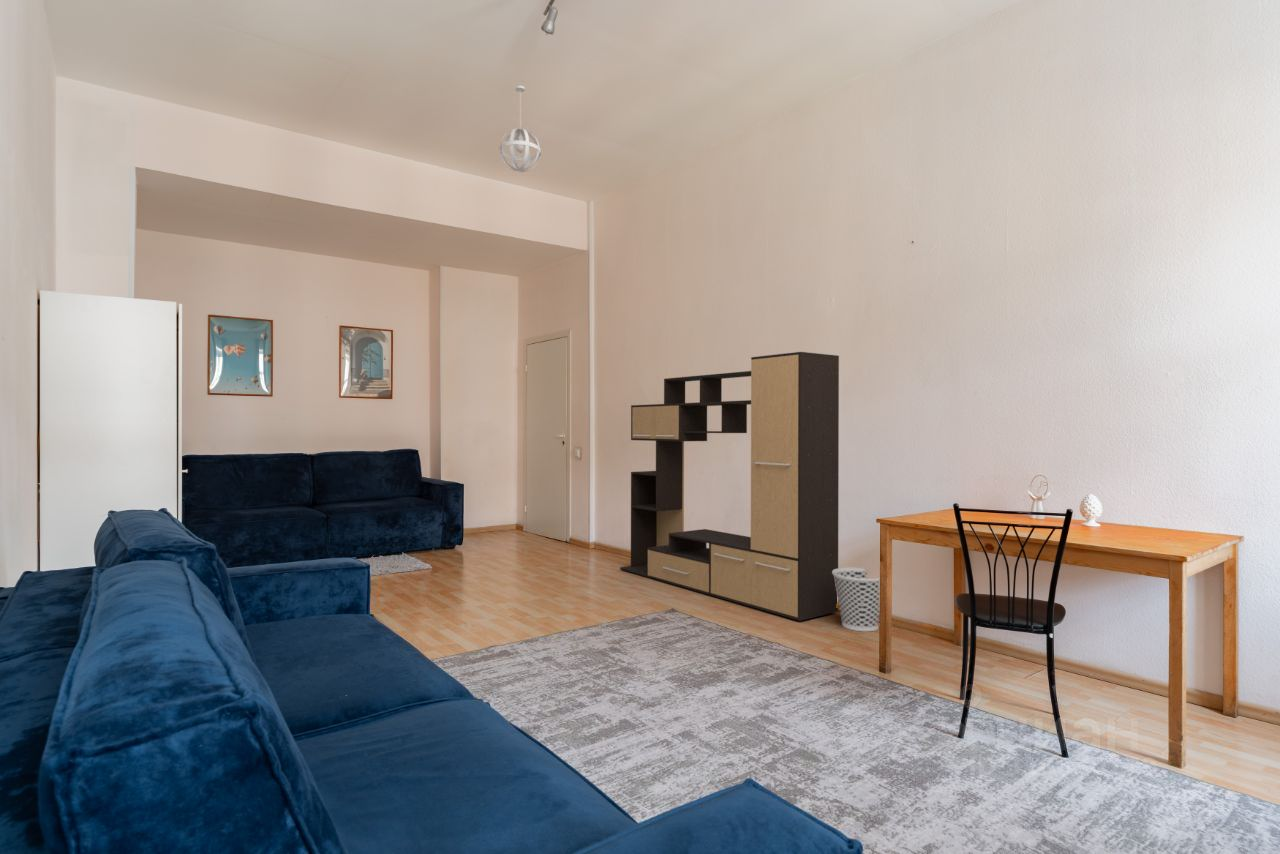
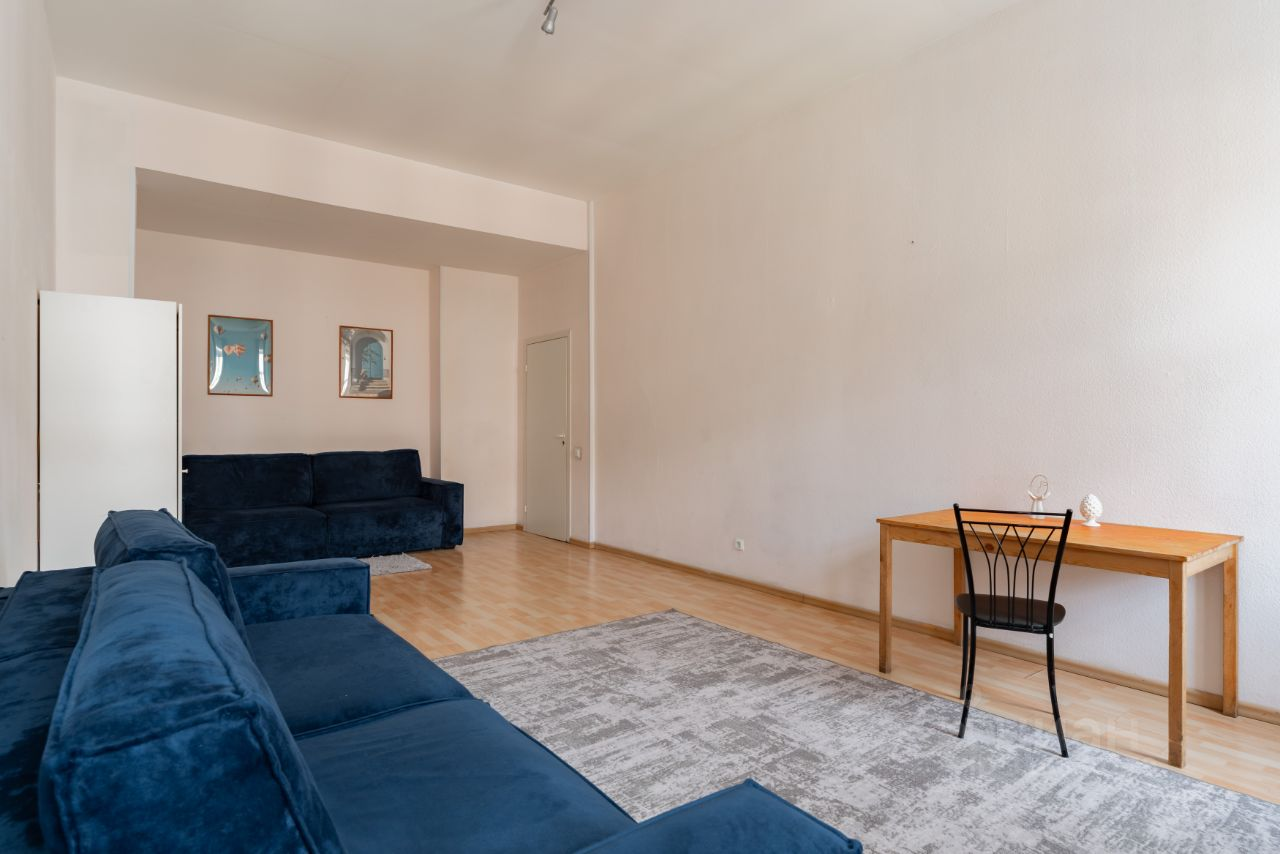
- media console (683, 476)
- pendant light (520, 129)
- wastebasket (860, 599)
